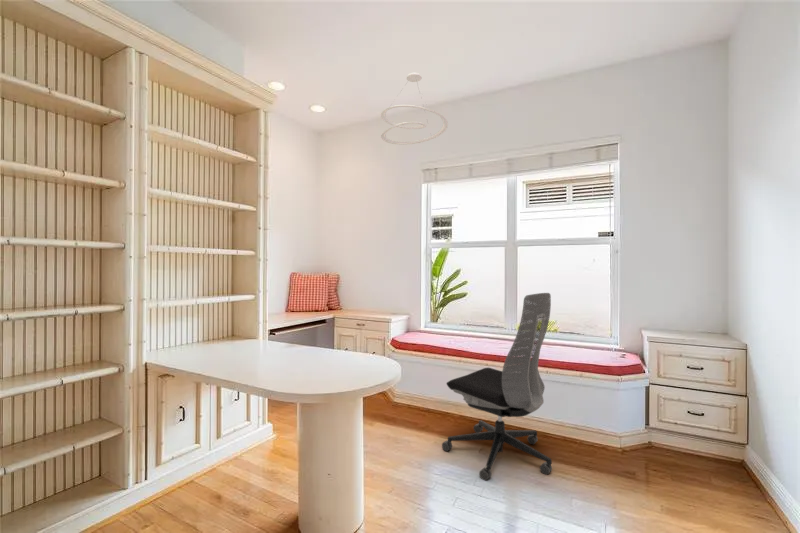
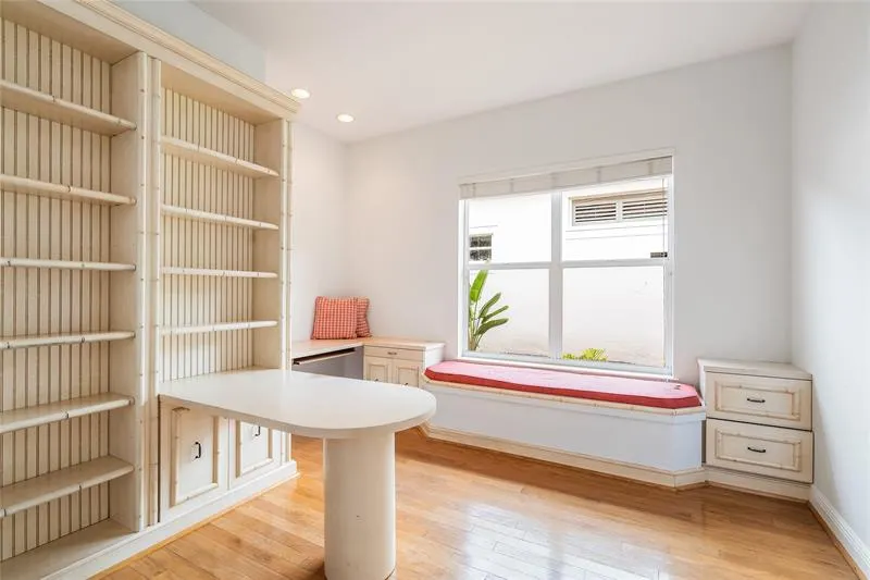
- office chair (502, 373)
- ceiling light fixture (414, 106)
